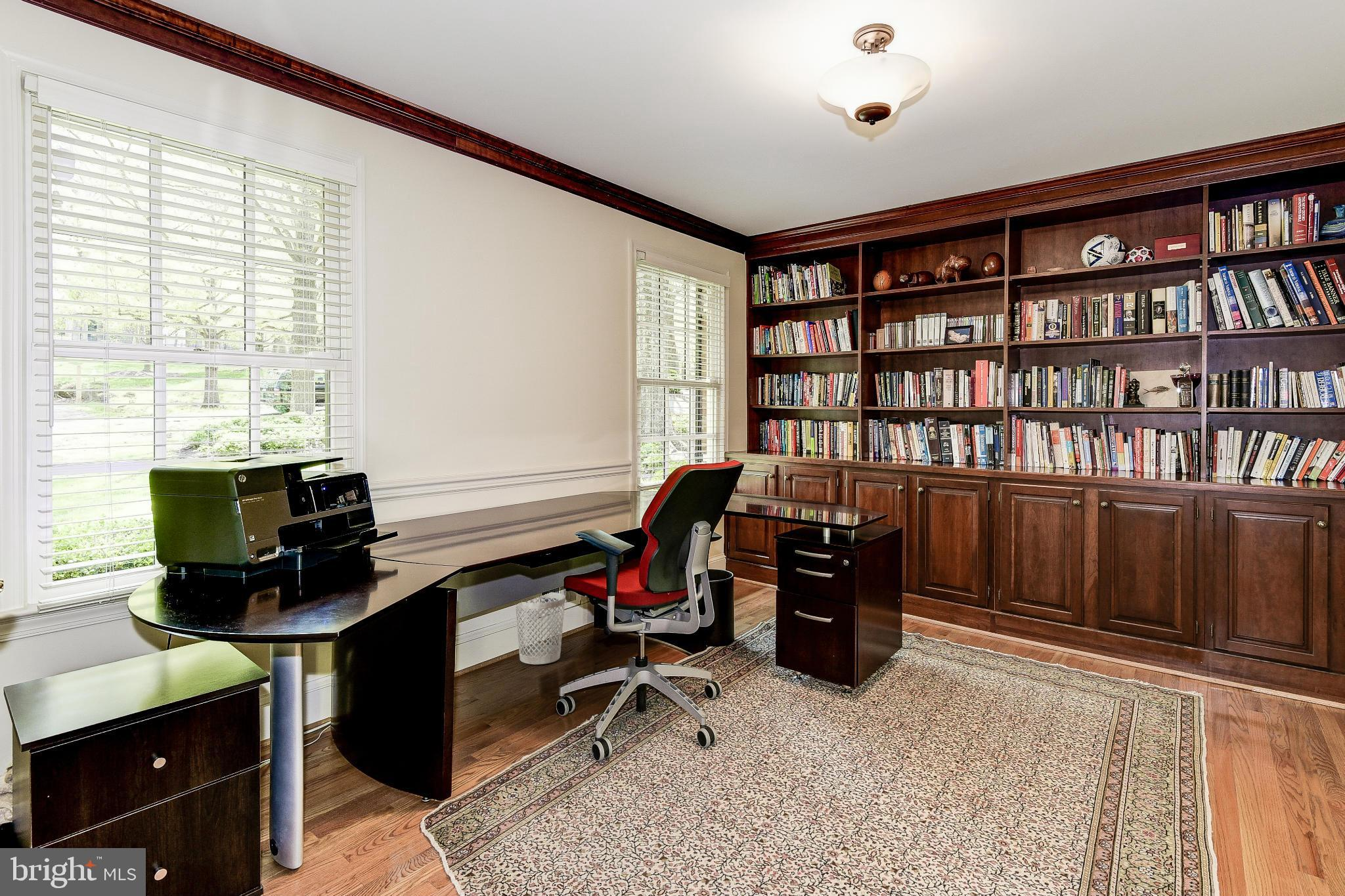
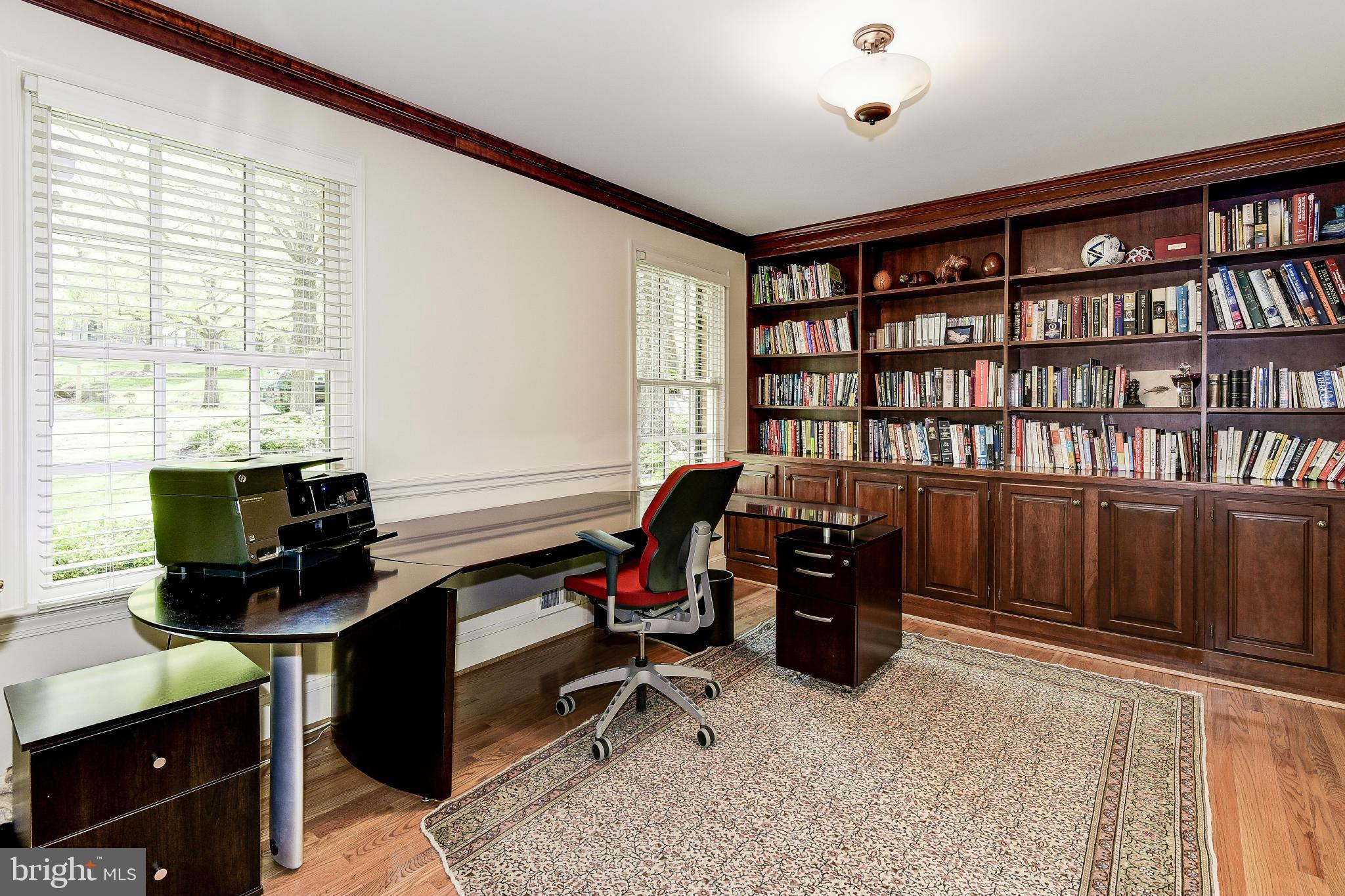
- wastebasket (540, 628)
